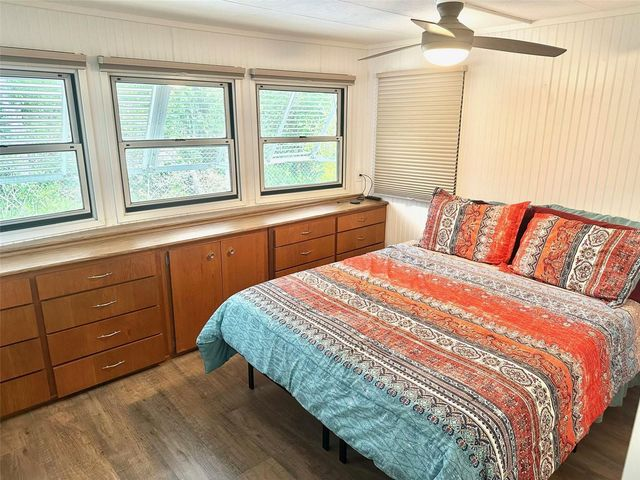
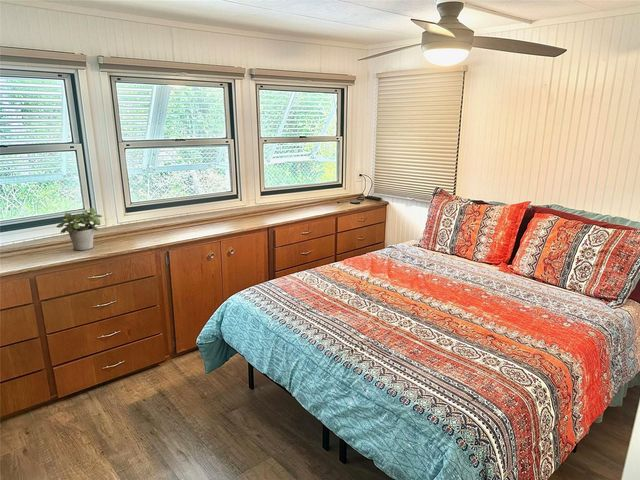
+ potted plant (82, 229)
